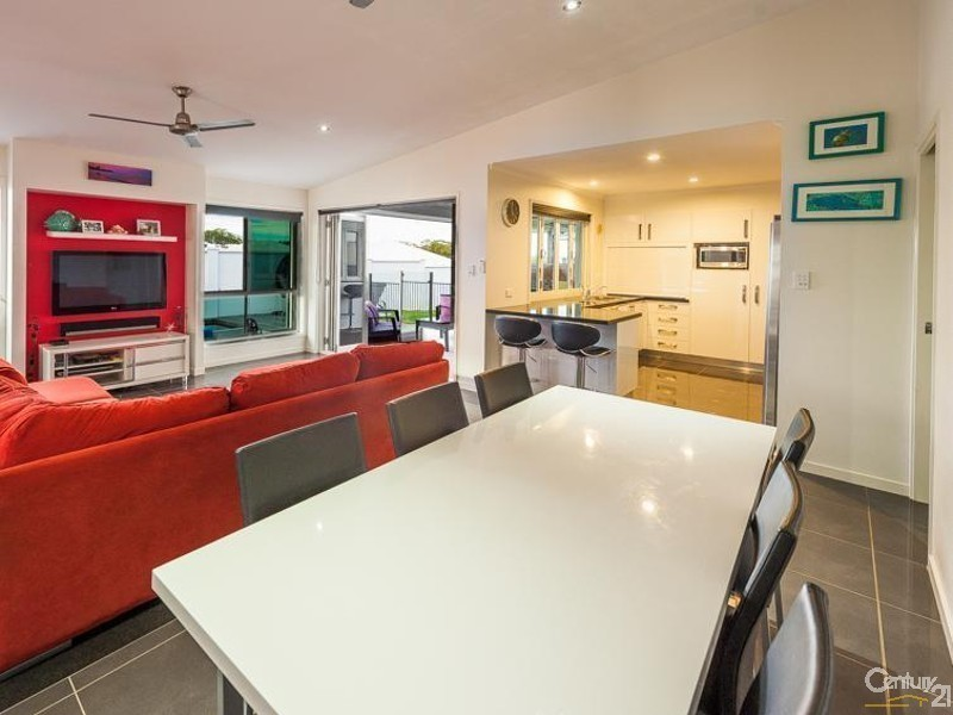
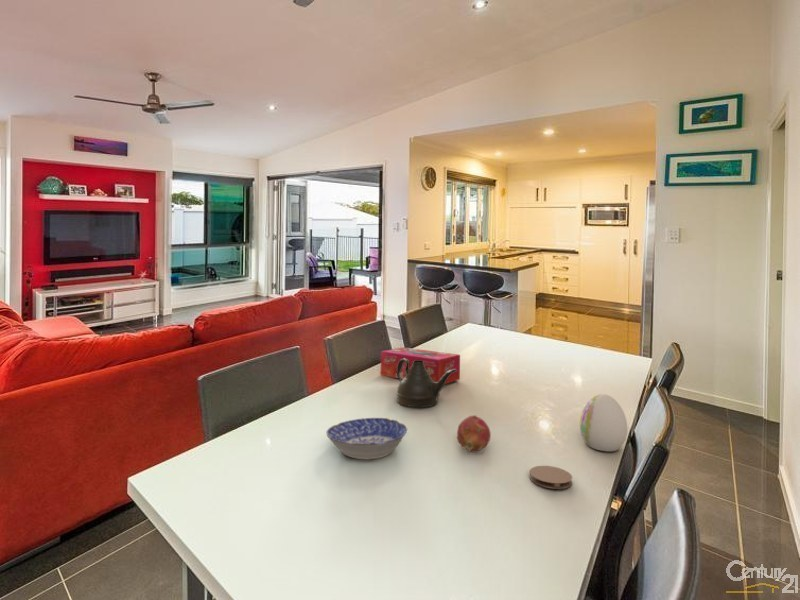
+ coaster (550, 476)
+ decorative egg (603, 420)
+ tissue box (424, 364)
+ bowl (366, 439)
+ fruit (474, 432)
+ teapot (424, 382)
